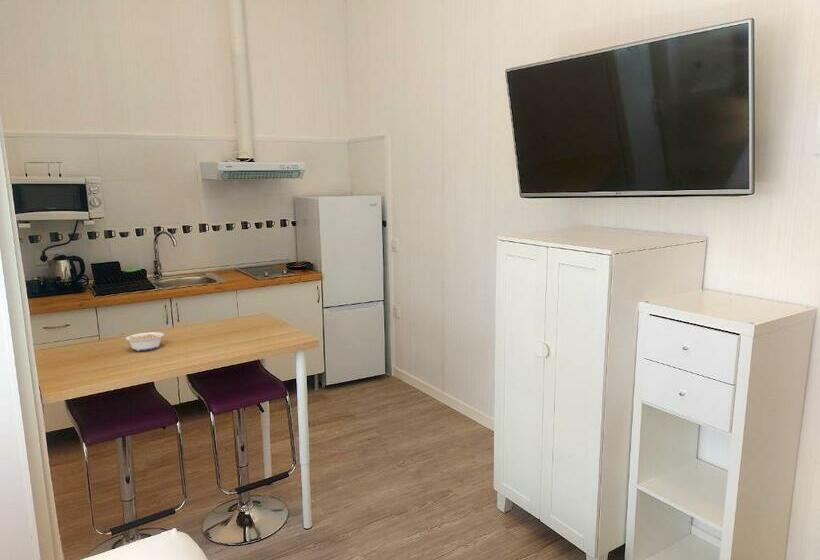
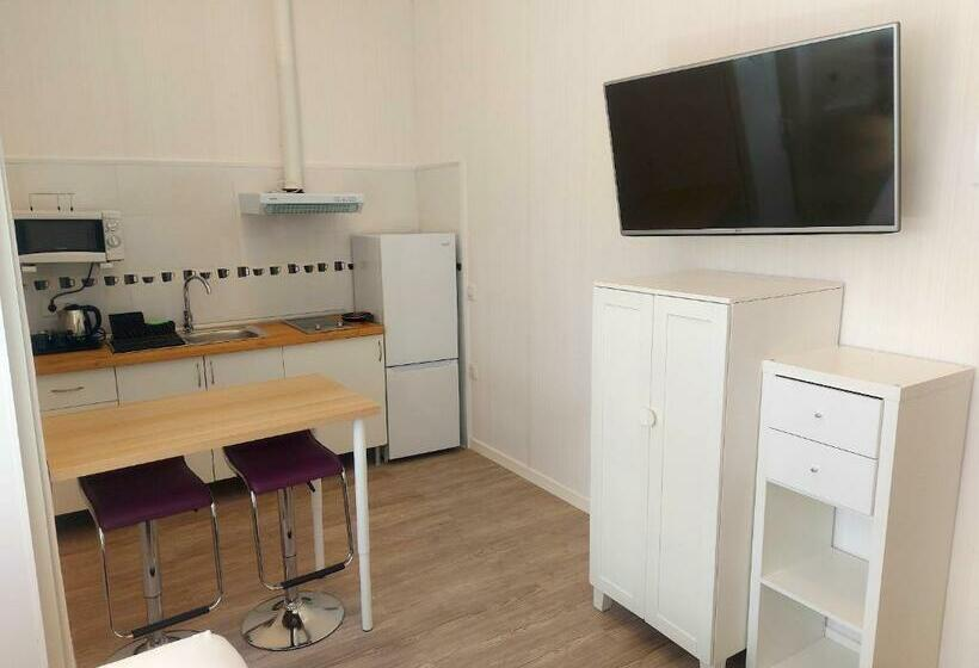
- legume (143, 340)
